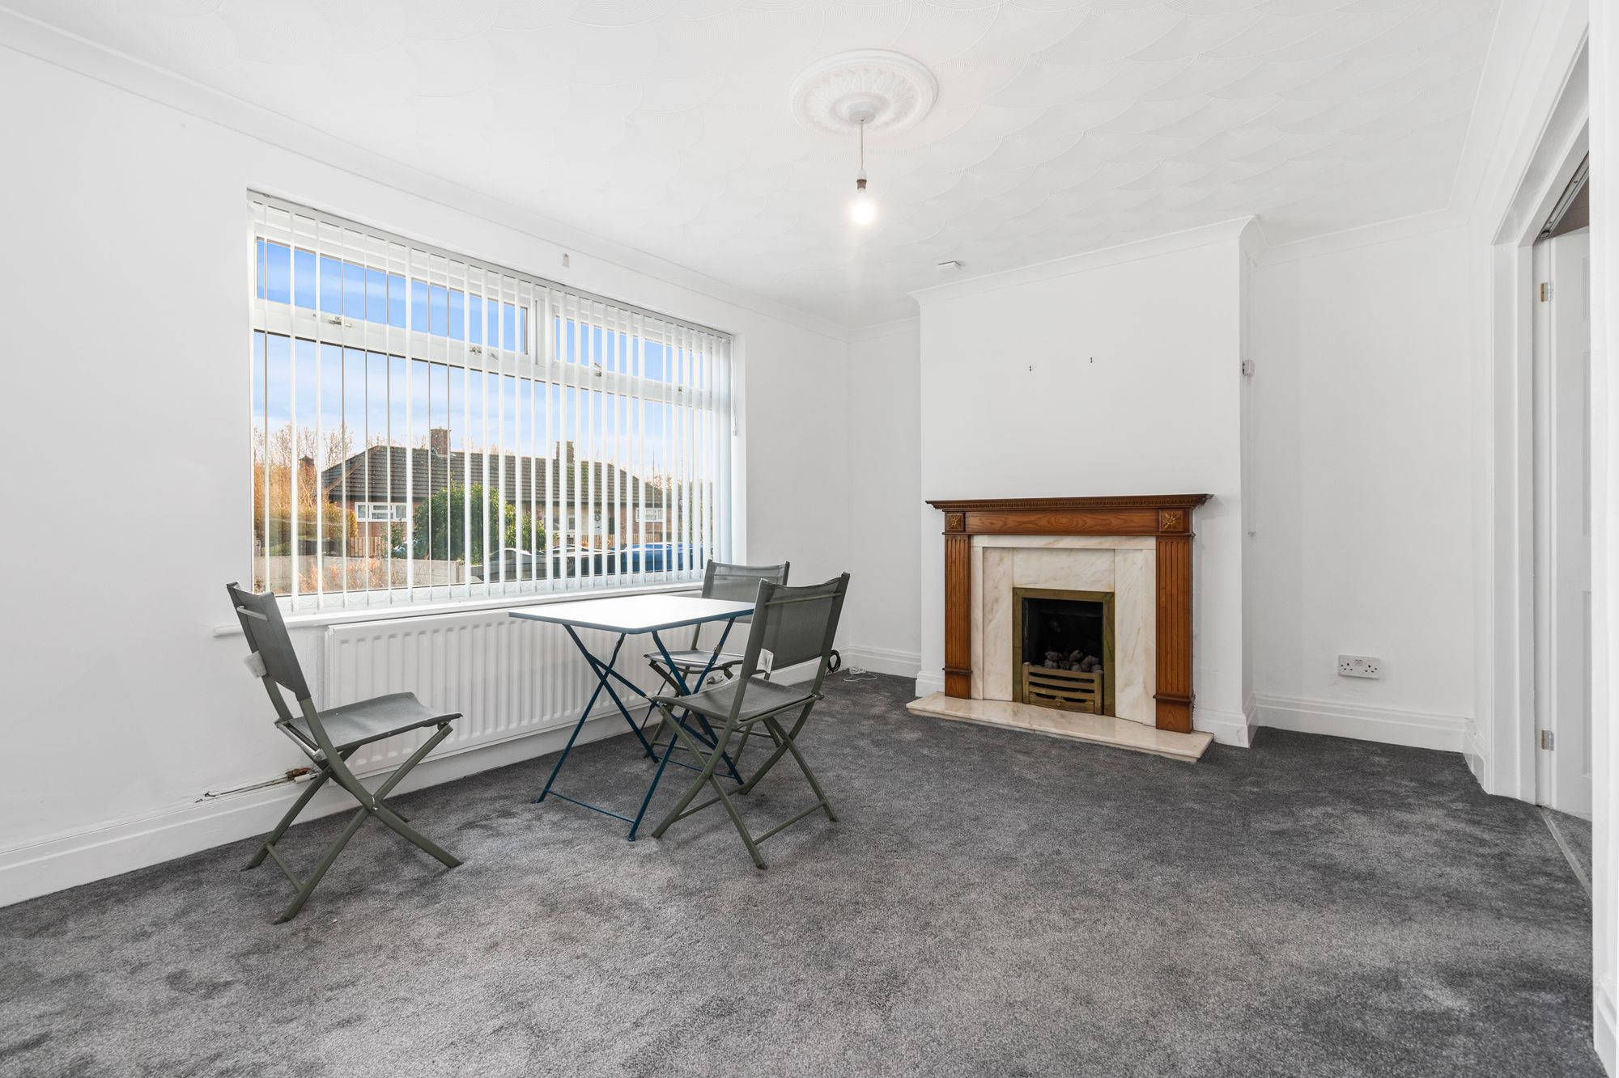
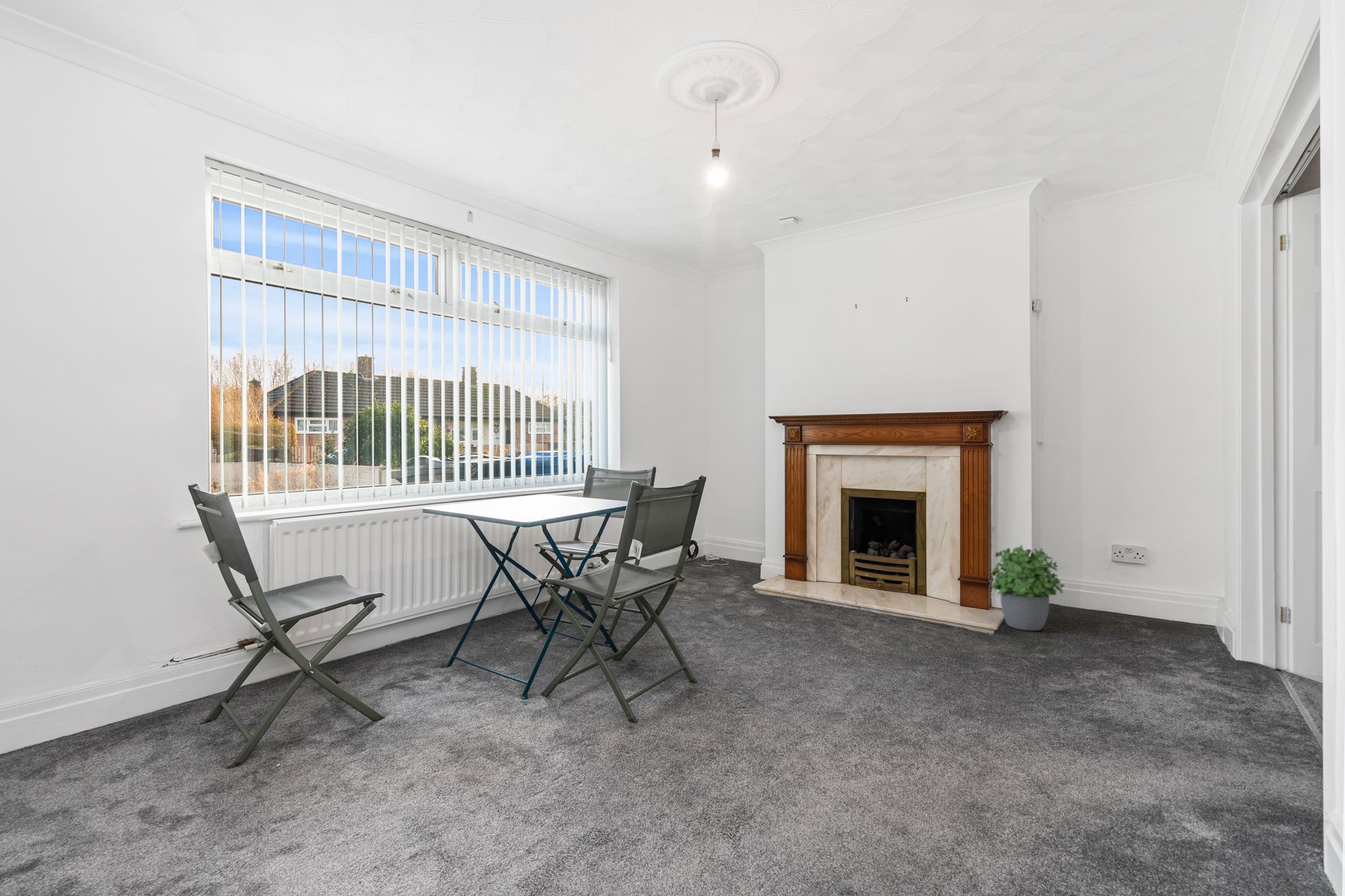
+ potted plant (1025, 585)
